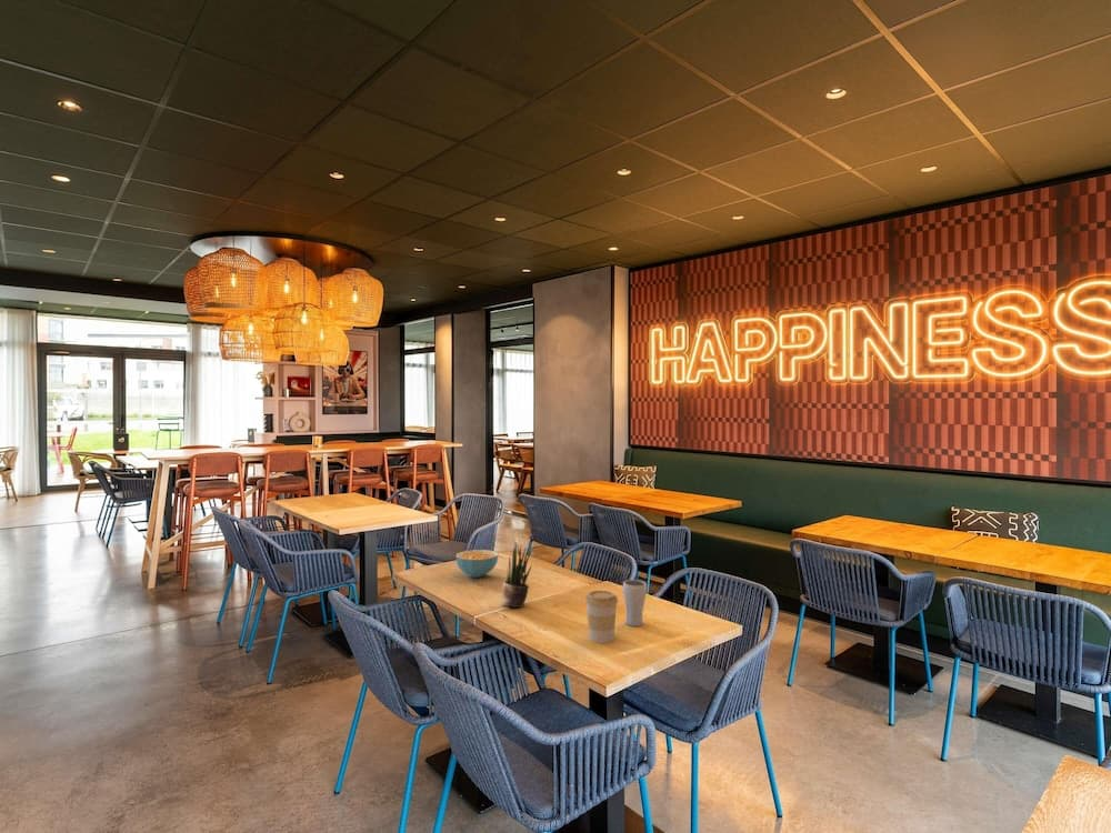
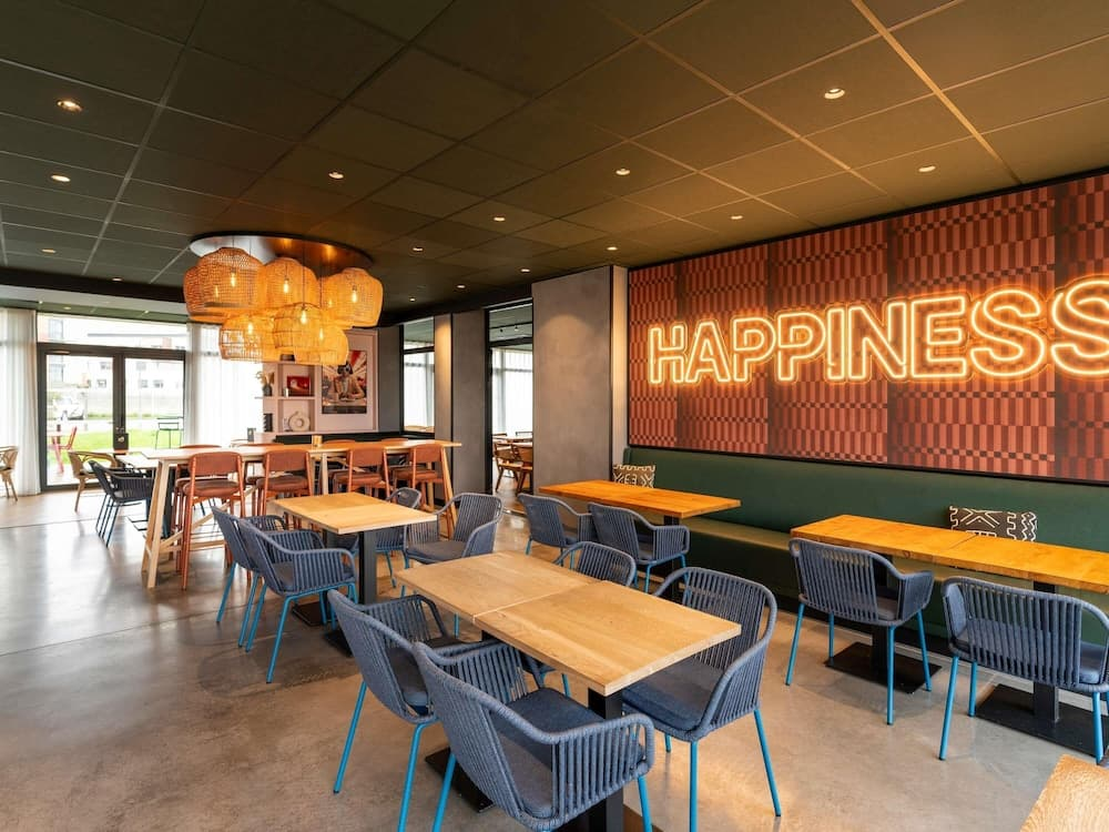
- potted plant (518, 573)
- drinking glass (634, 603)
- coffee cup (601, 615)
- cereal bowl (477, 564)
